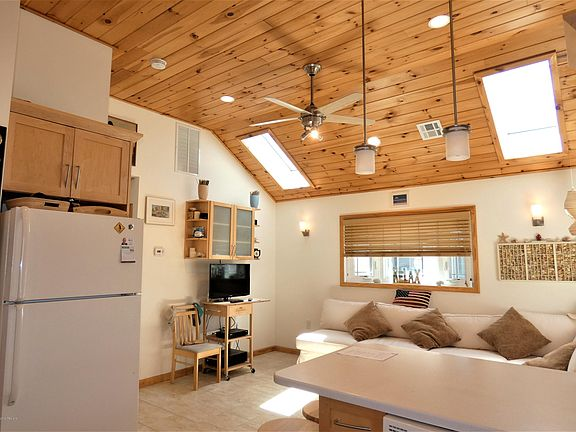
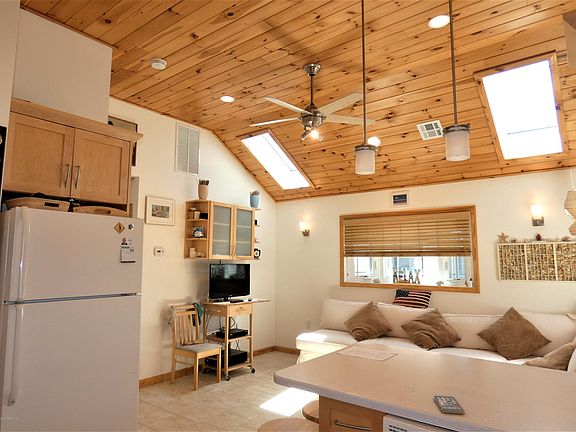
+ smartphone (448, 404)
